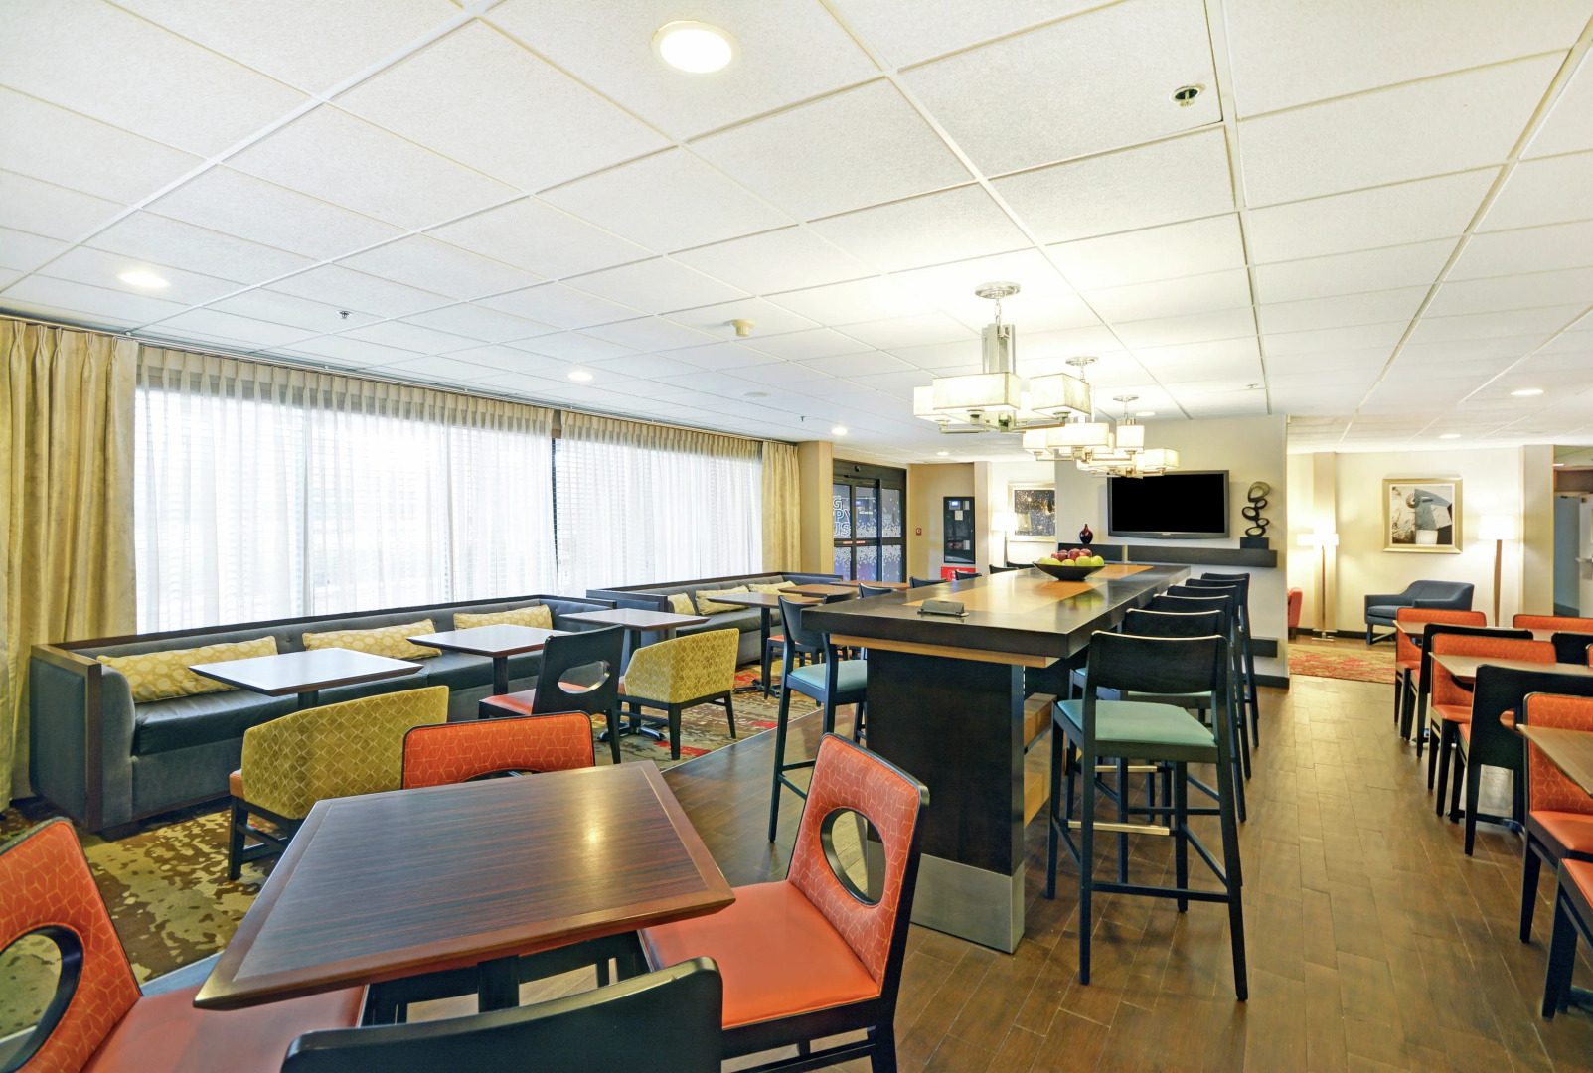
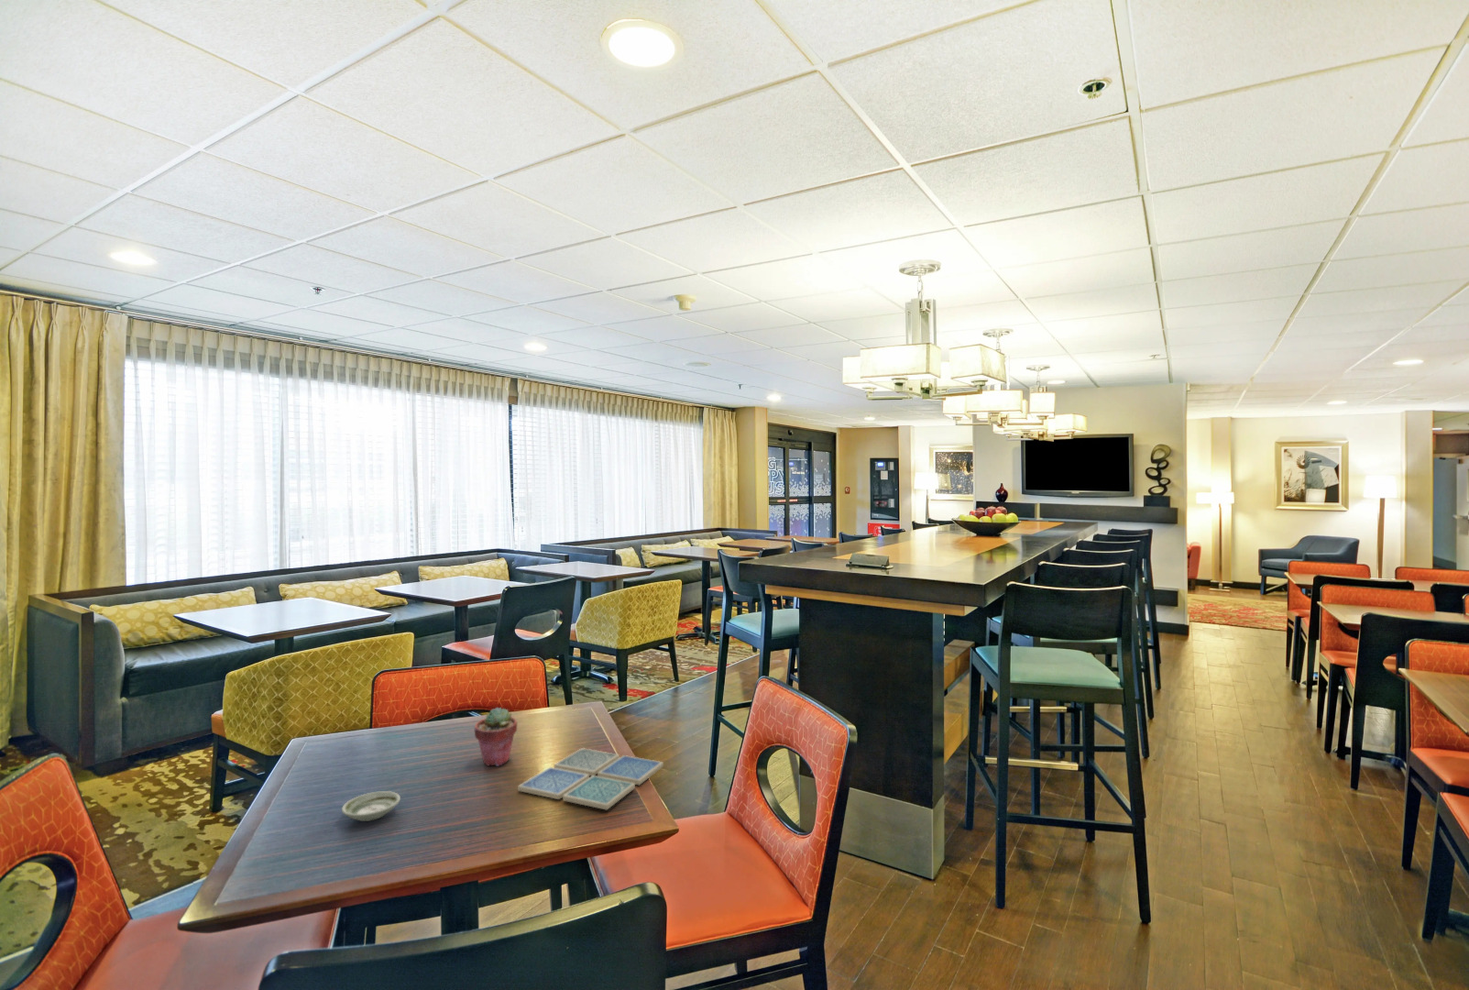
+ potted succulent (496, 734)
+ saucer (371, 809)
+ drink coaster (593, 776)
